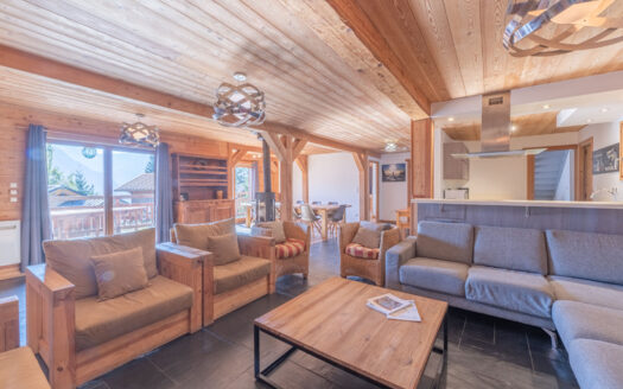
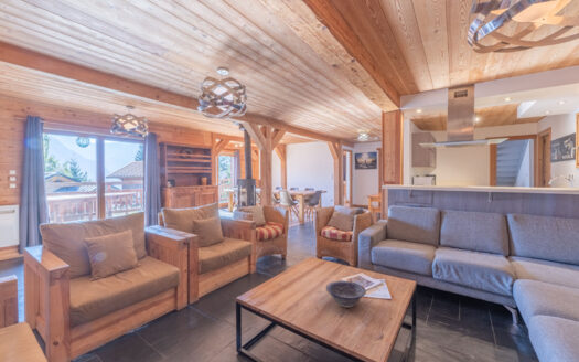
+ decorative bowl (345, 296)
